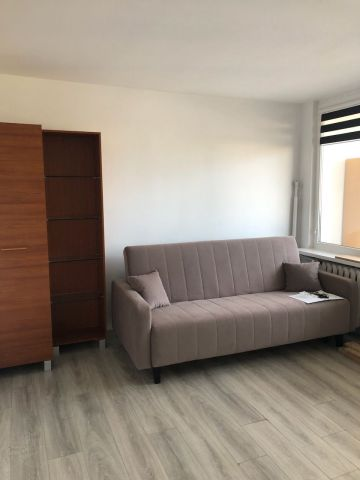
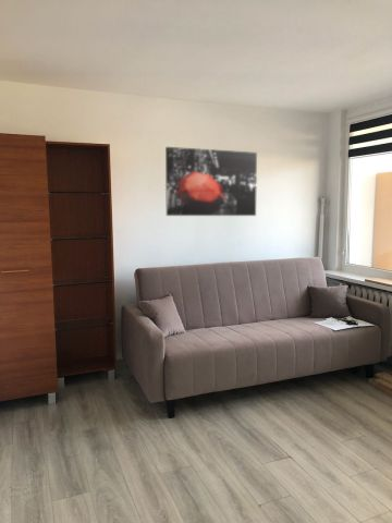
+ wall art (212, 183)
